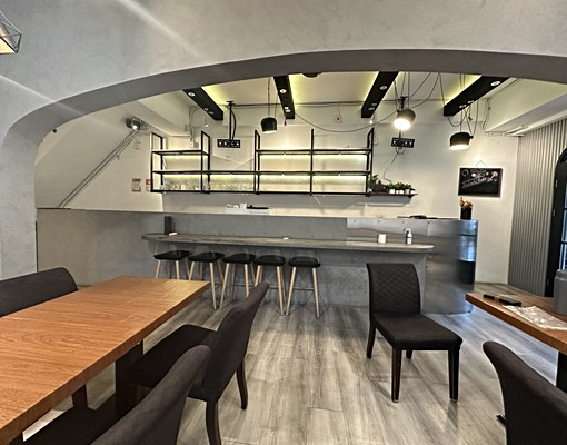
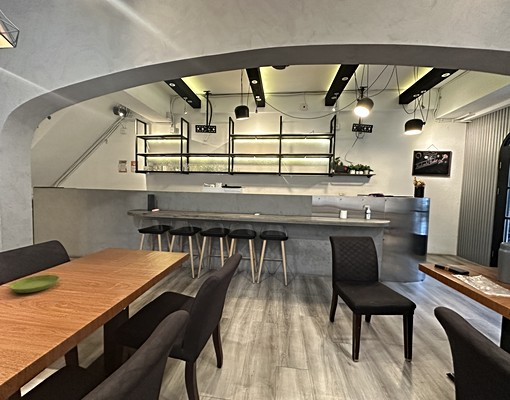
+ saucer (35, 284)
